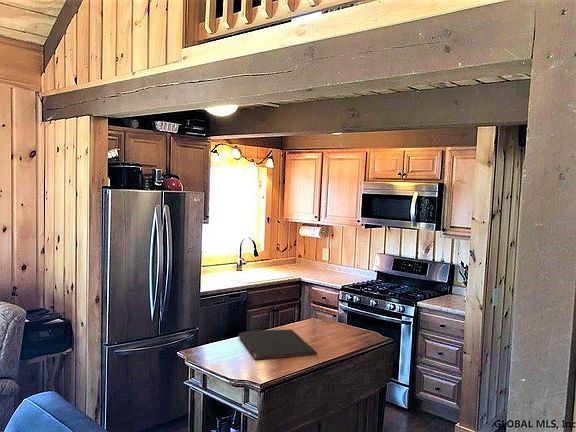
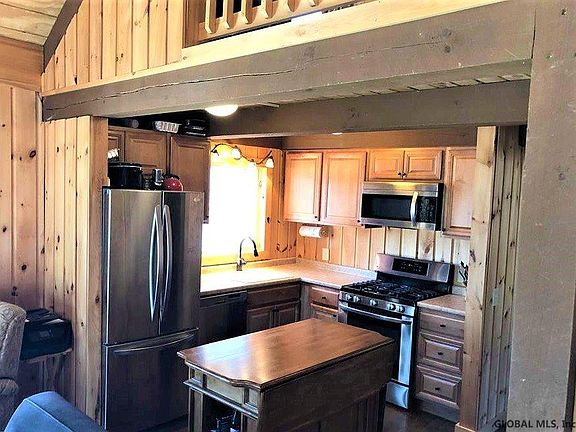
- cutting board (275, 342)
